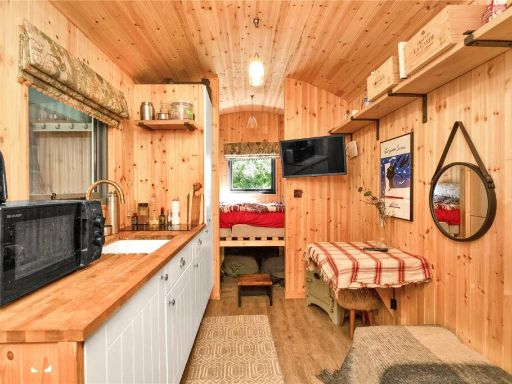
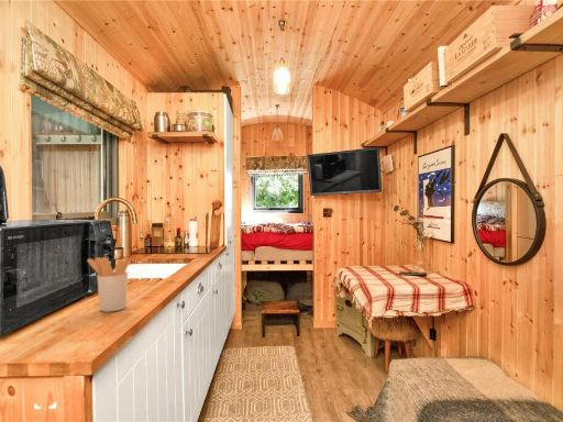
+ utensil holder (108, 281)
